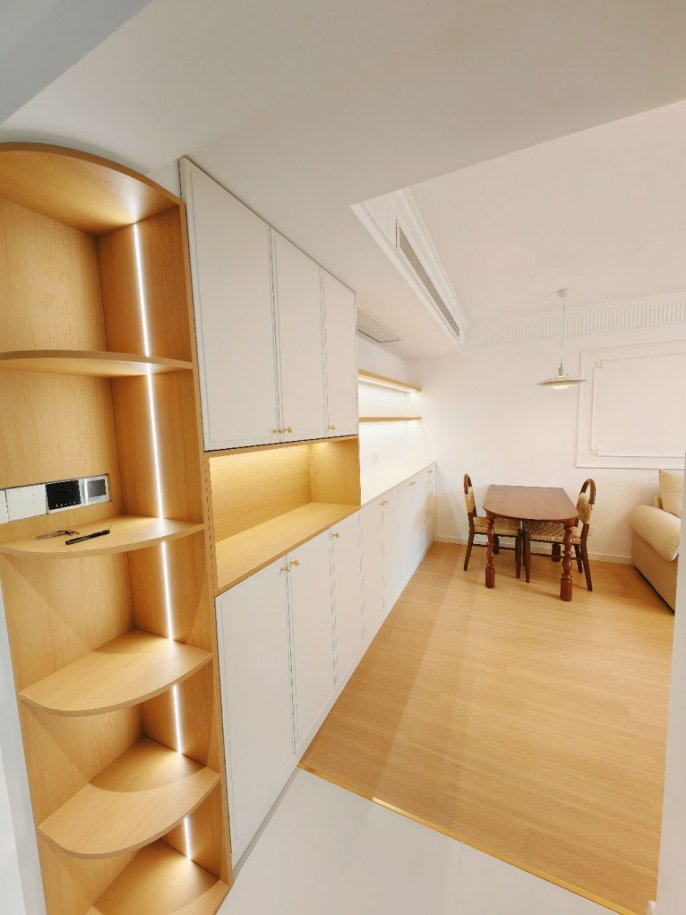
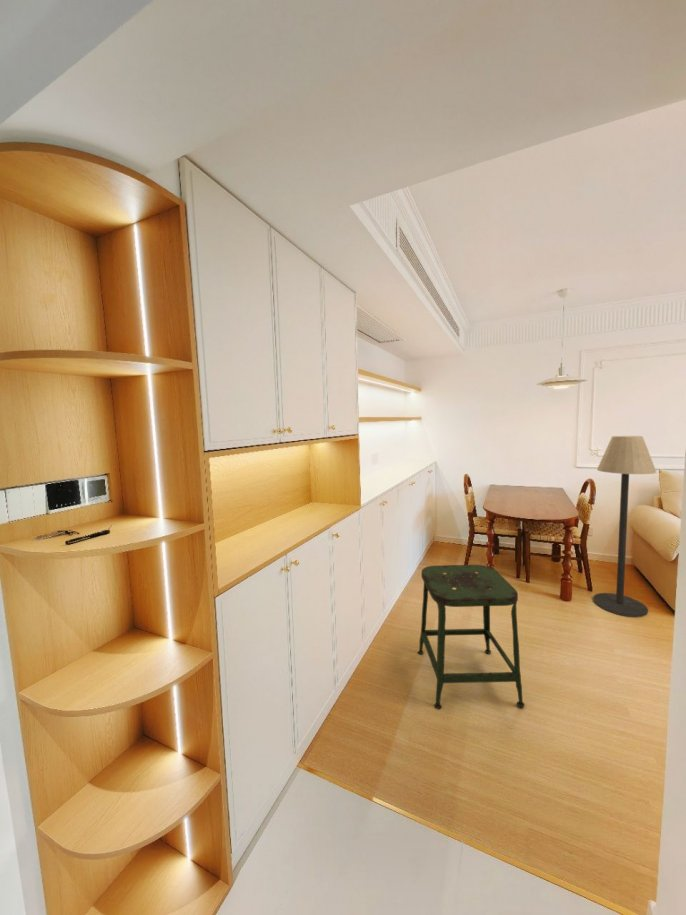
+ floor lamp (623, 522)
+ stool (465, 629)
